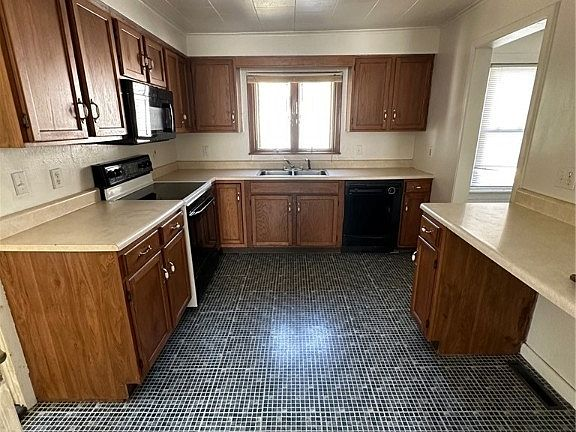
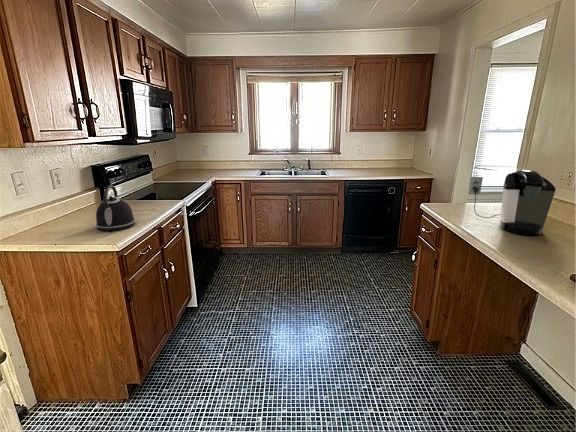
+ coffee maker (510, 199)
+ kettle (113, 205)
